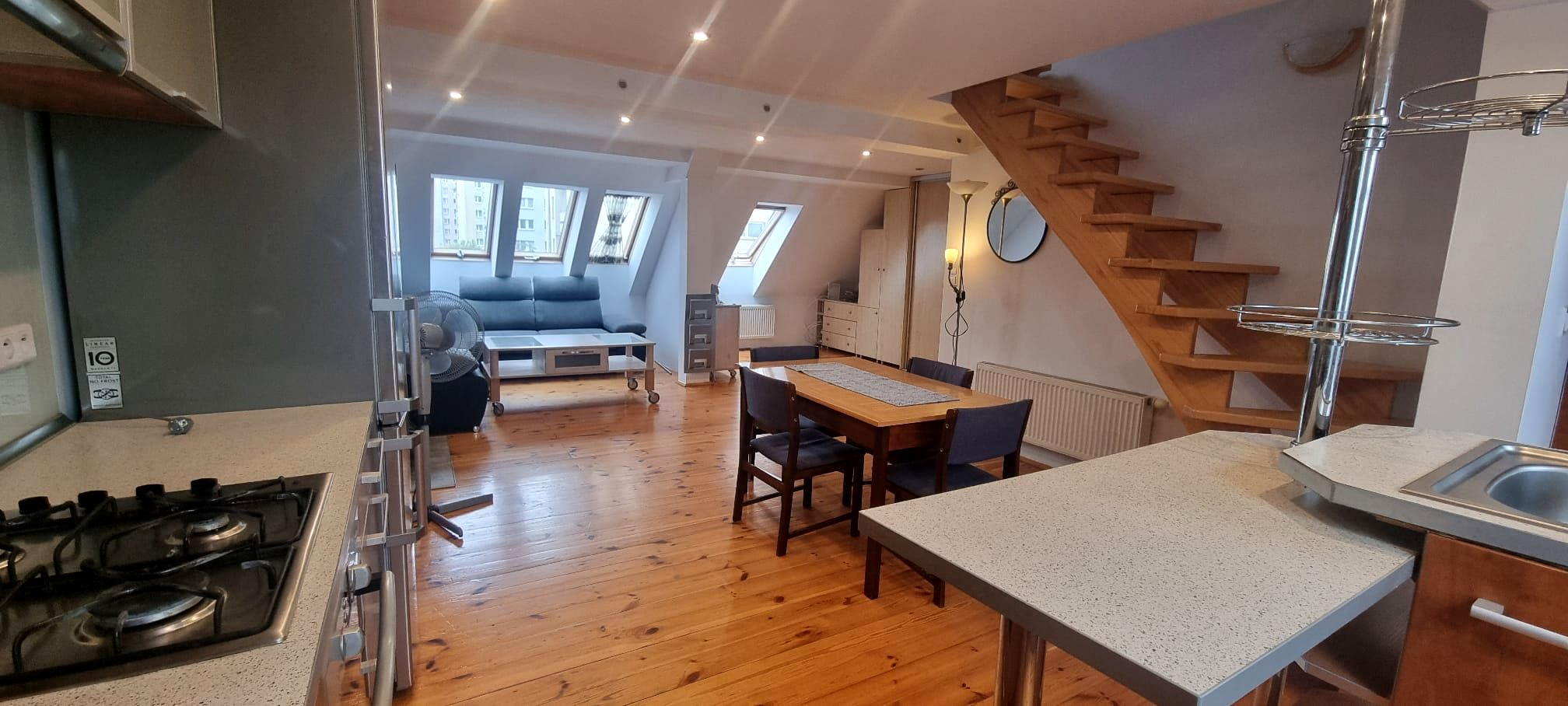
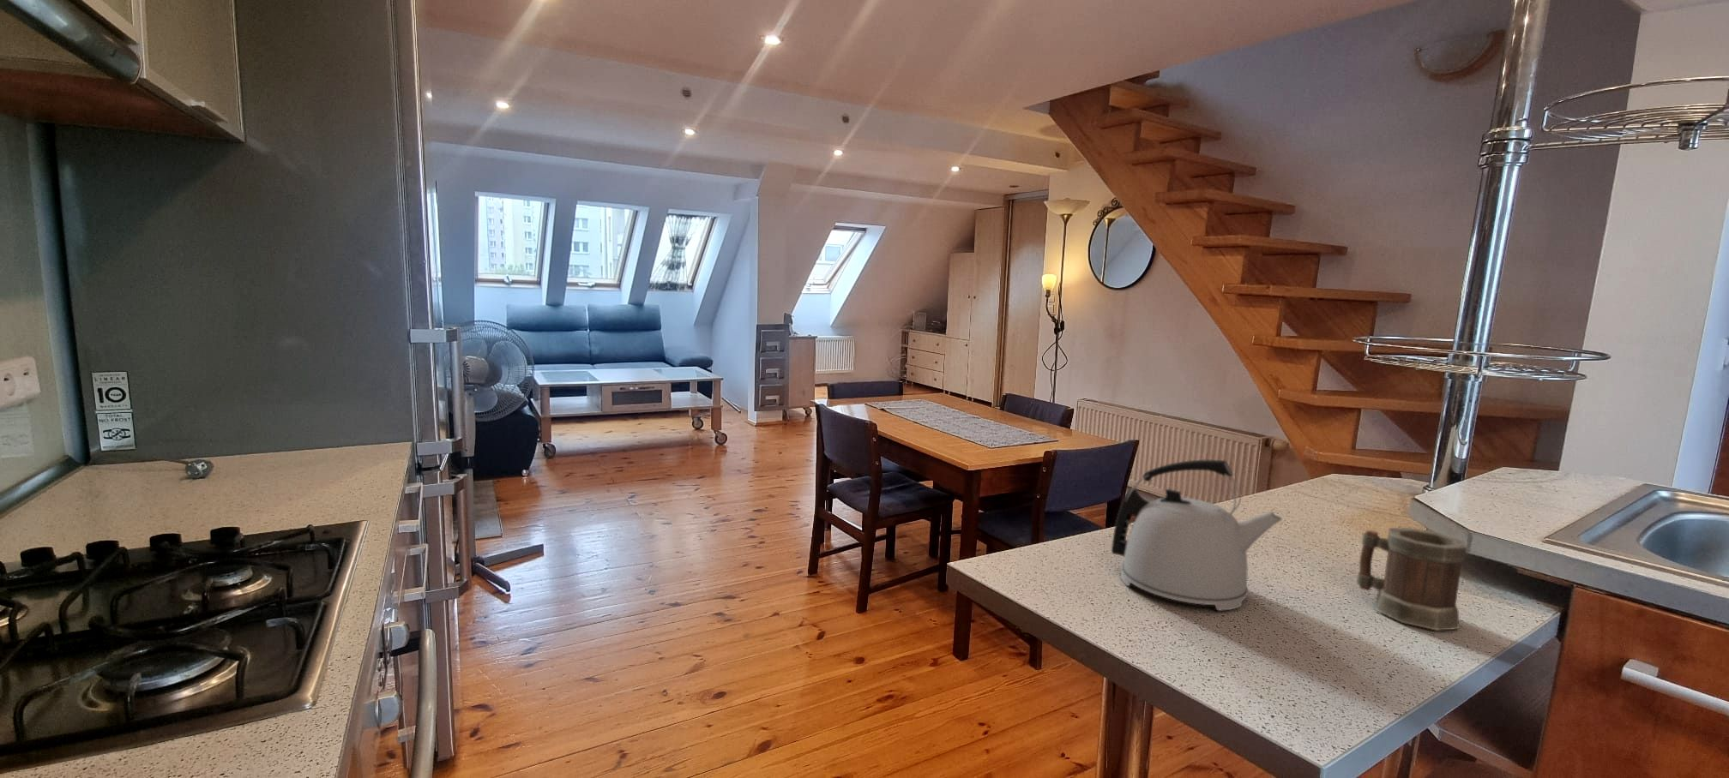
+ kettle (1192, 522)
+ mug (1409, 573)
